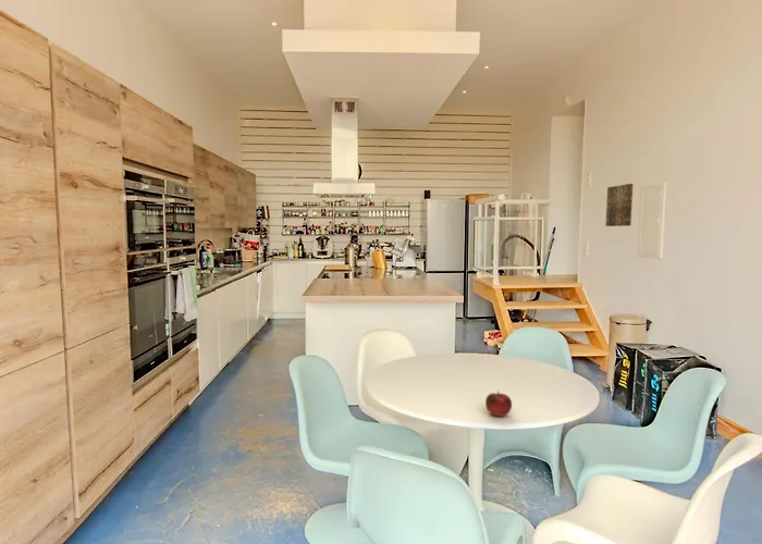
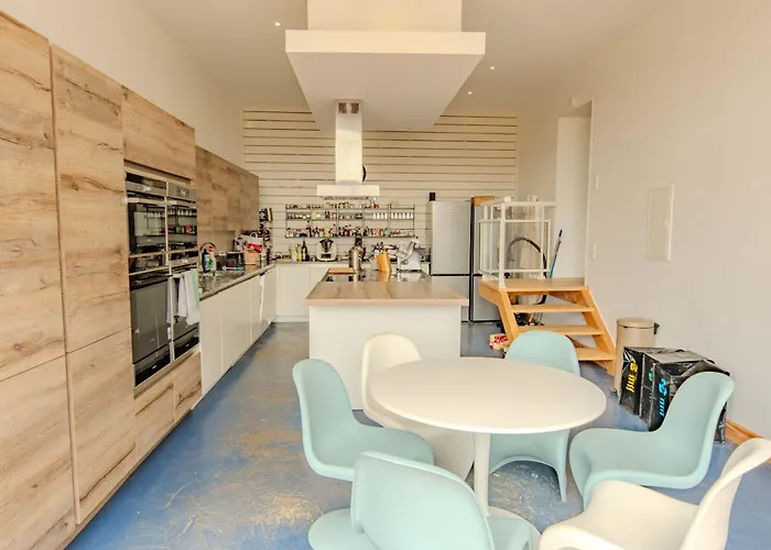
- fruit (497, 403)
- wall art (618, 206)
